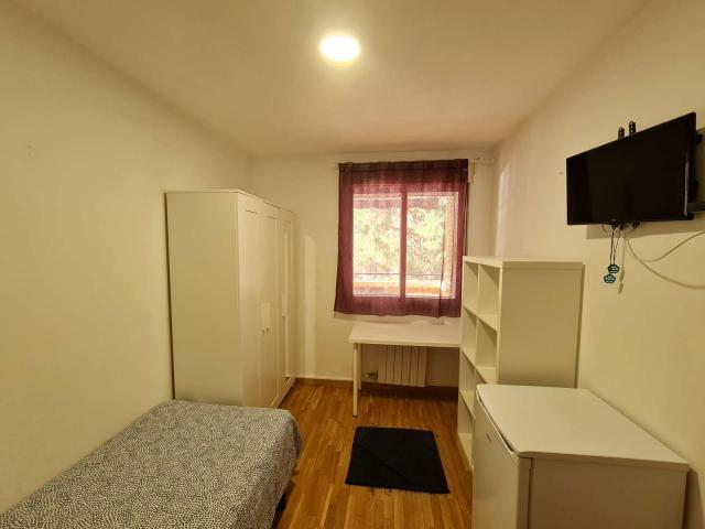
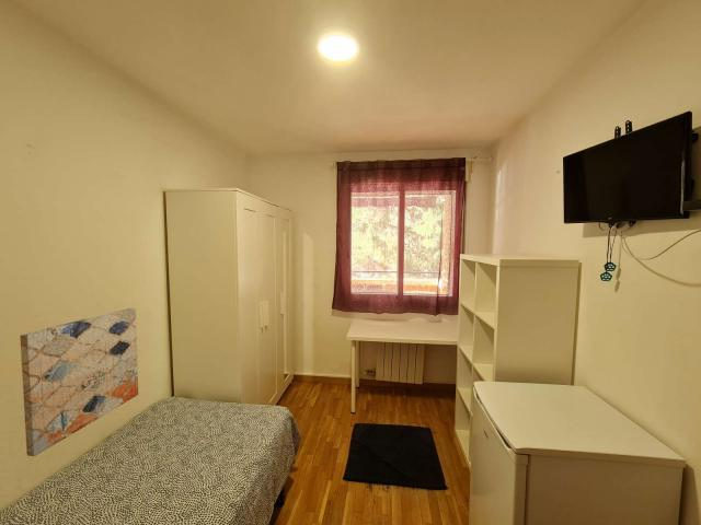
+ wall art (89, 370)
